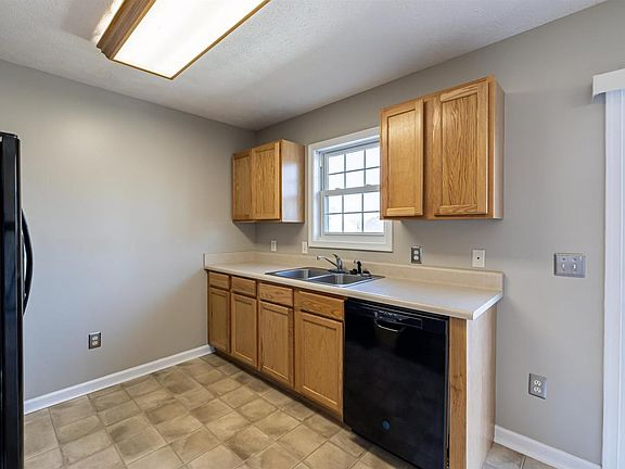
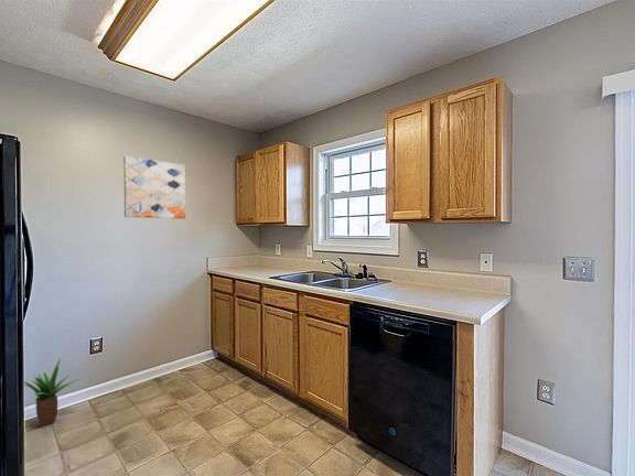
+ wall art (155, 188)
+ potted plant (50, 391)
